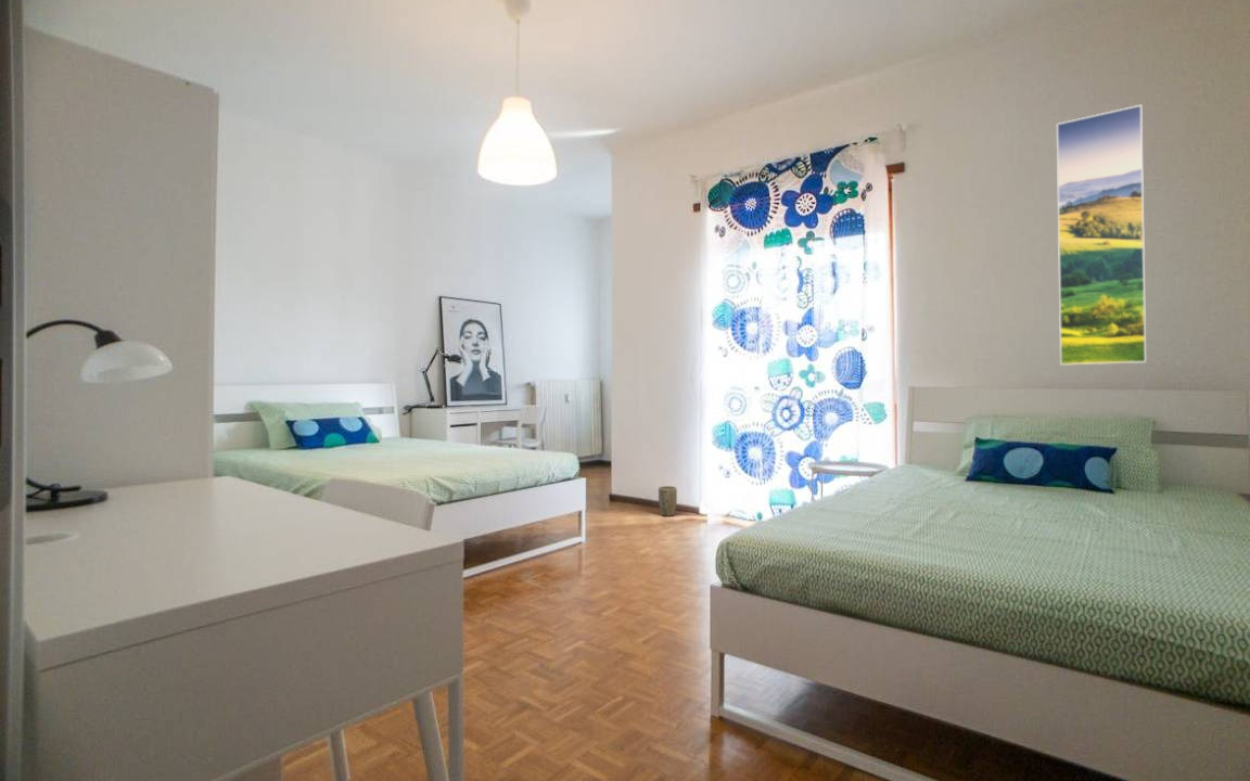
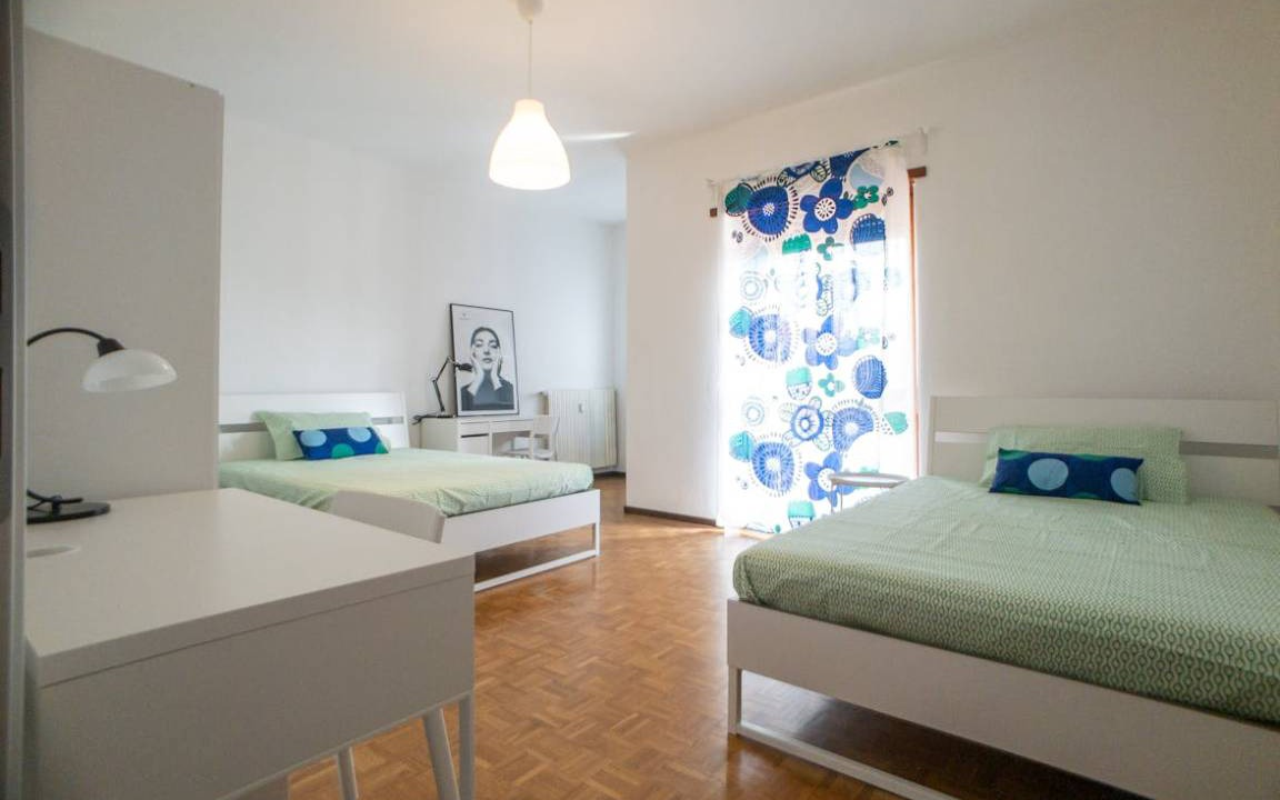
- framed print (1099, 239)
- plant pot (667, 501)
